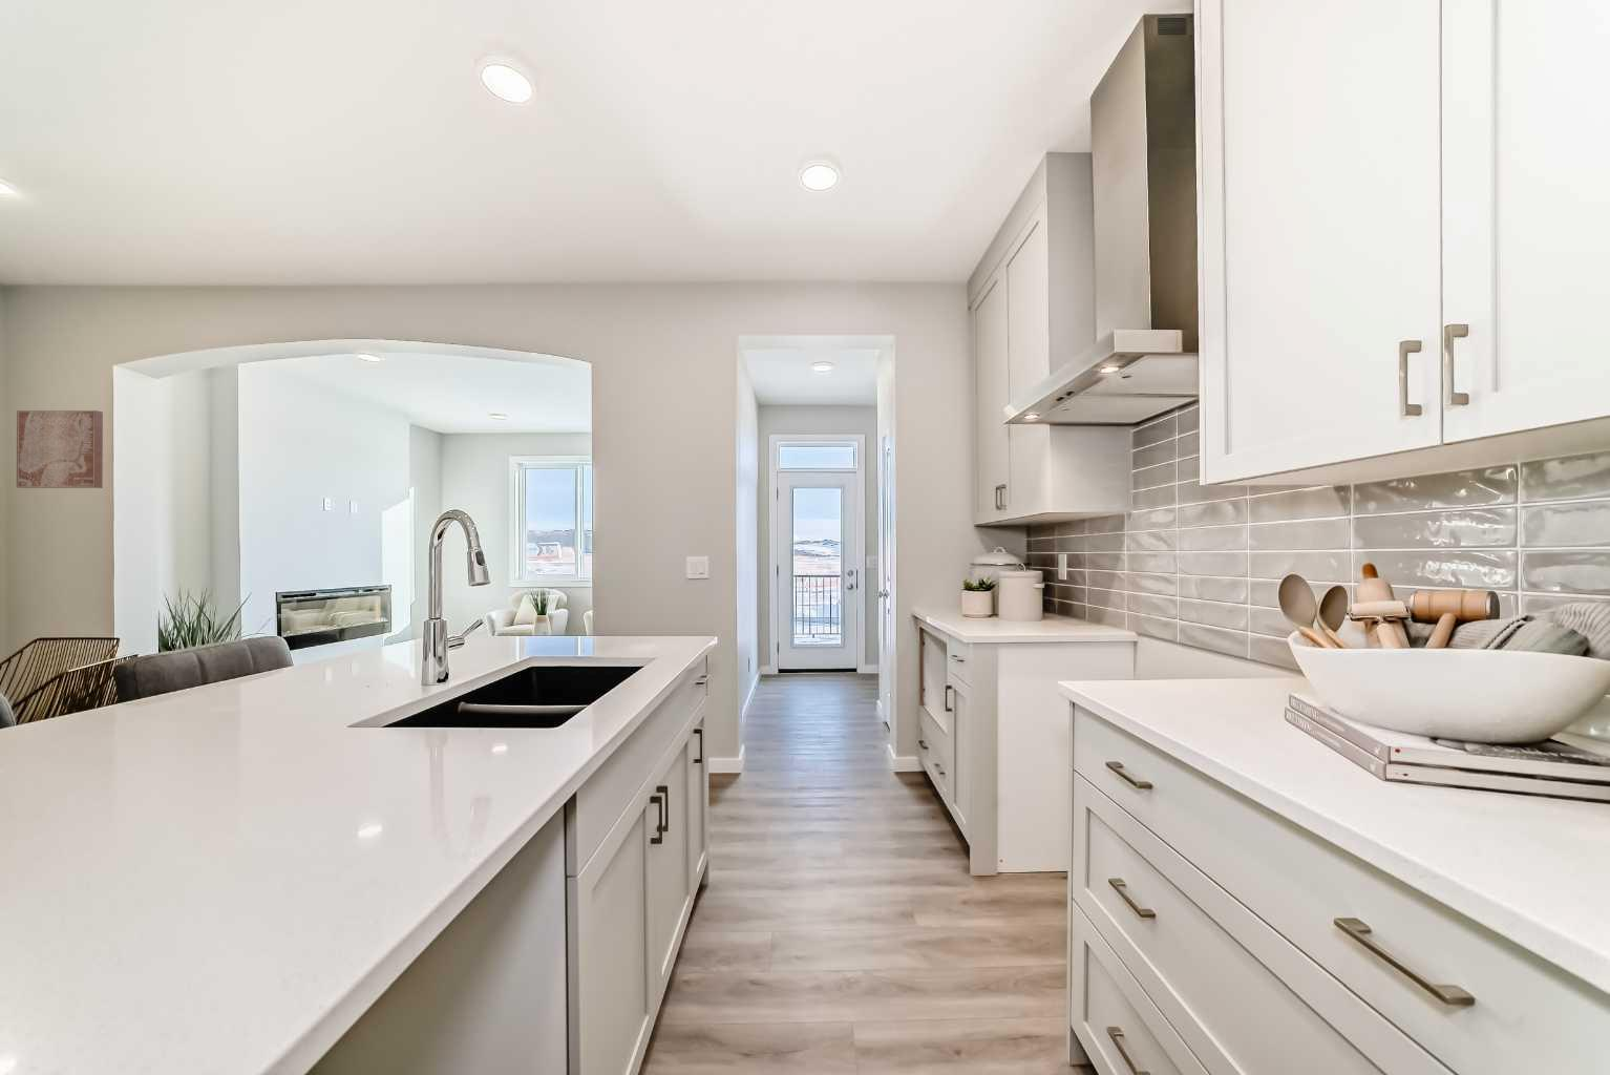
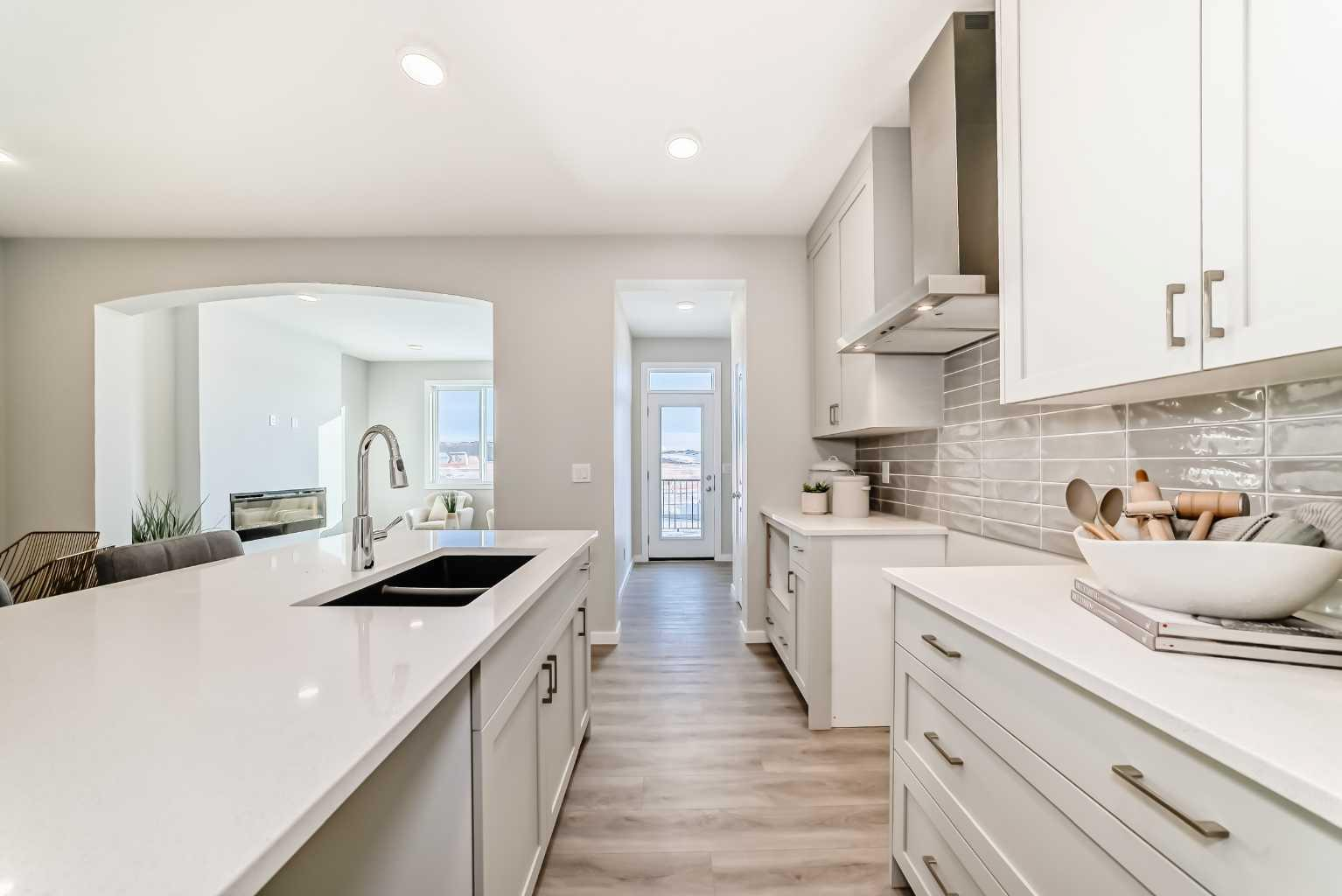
- wall art (60, 449)
